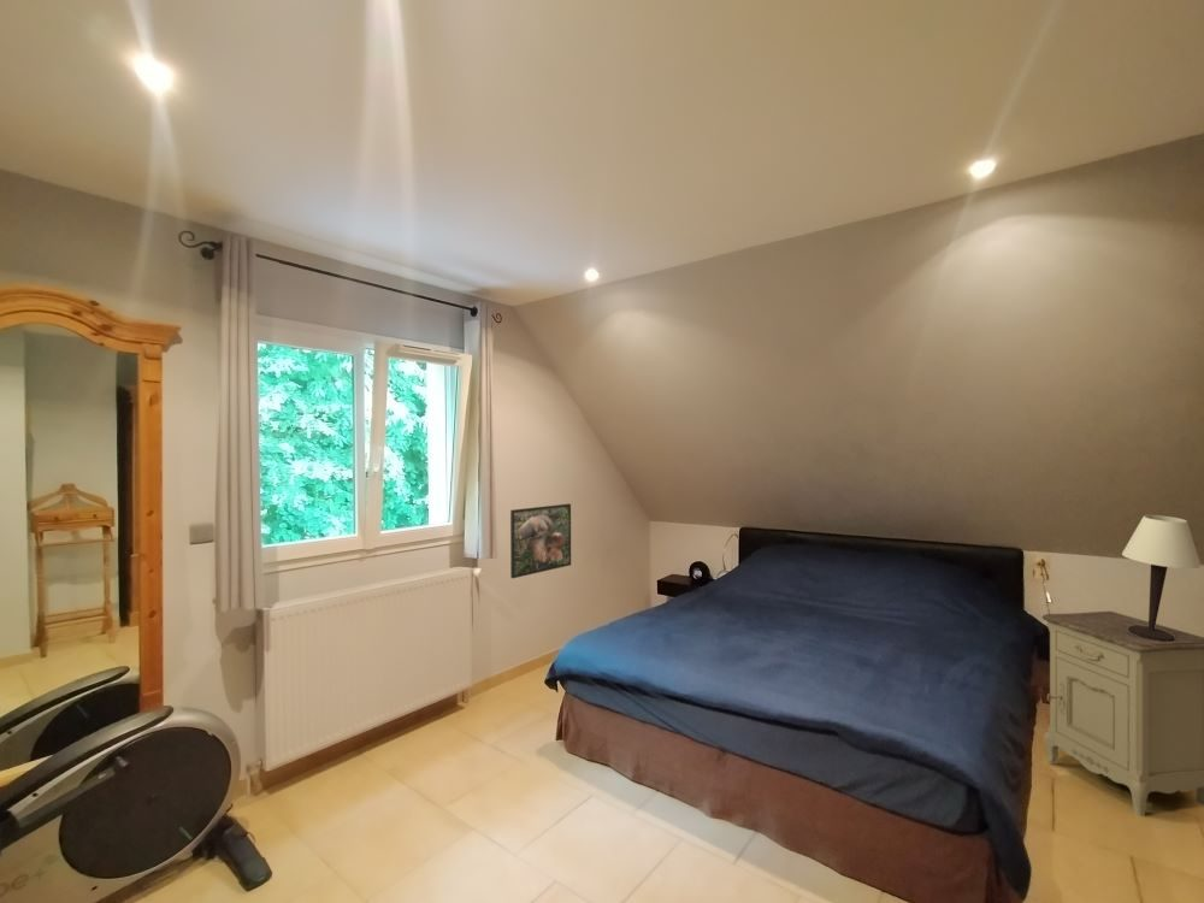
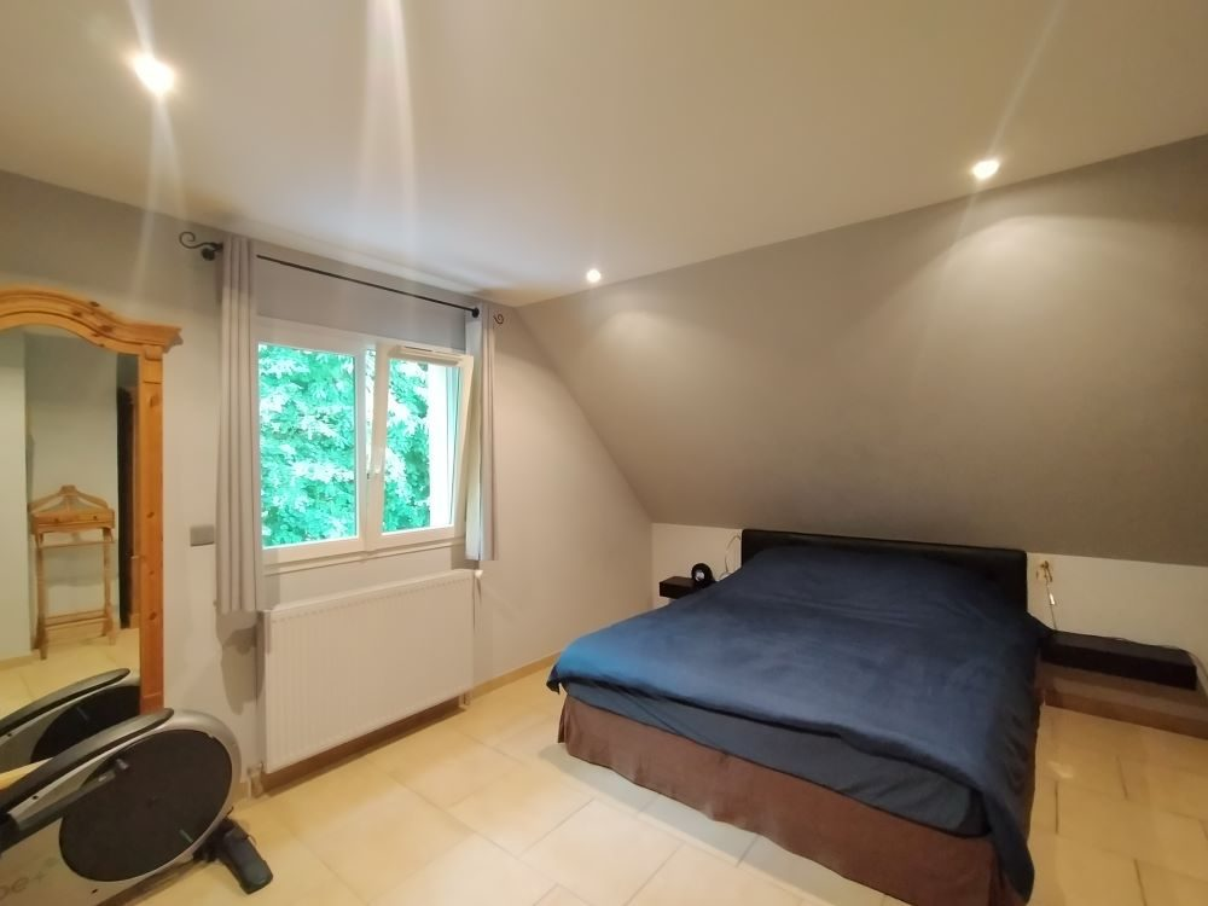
- table lamp (1151, 576)
- nightstand (1117, 706)
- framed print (542, 538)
